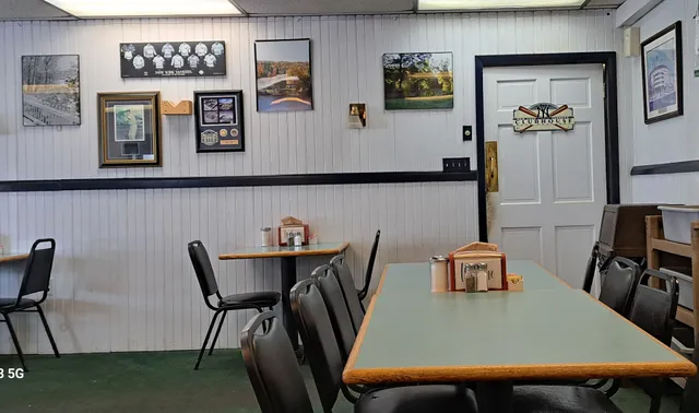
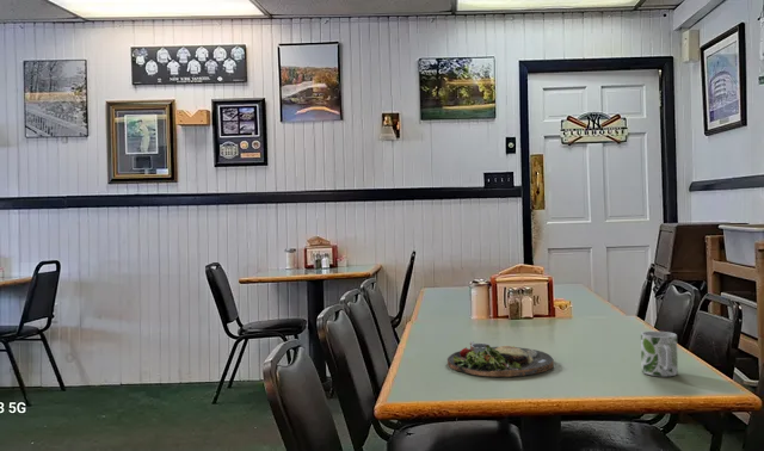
+ dinner plate (499, 352)
+ mug (661, 354)
